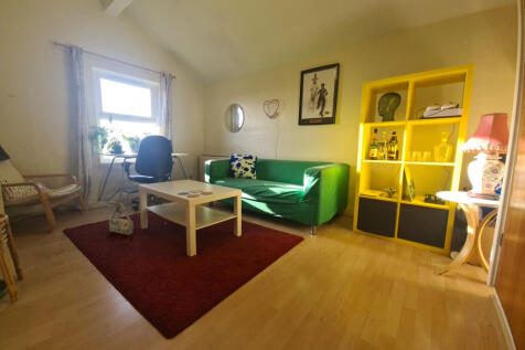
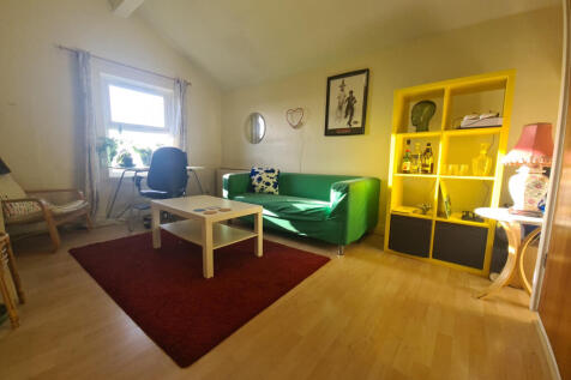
- bag (120, 219)
